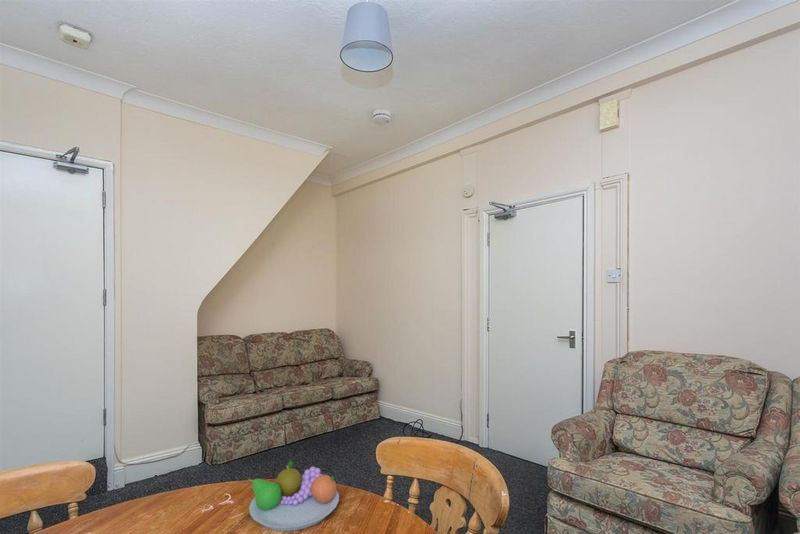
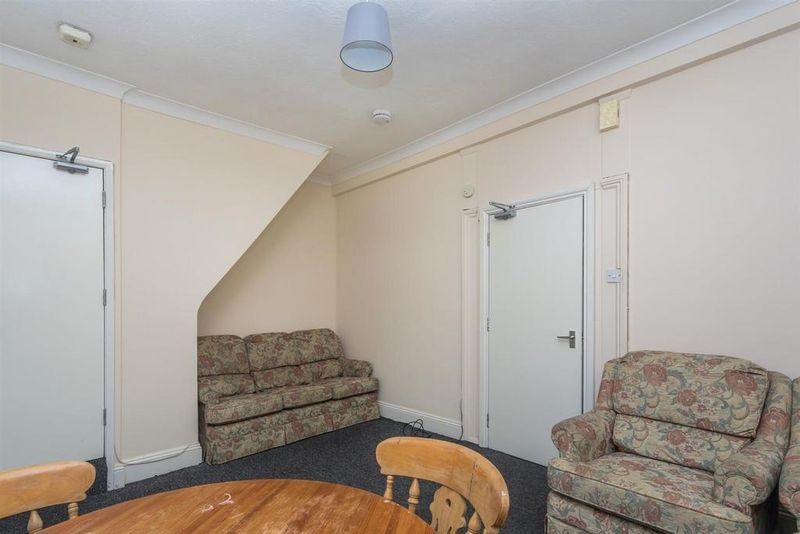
- fruit bowl (292, 491)
